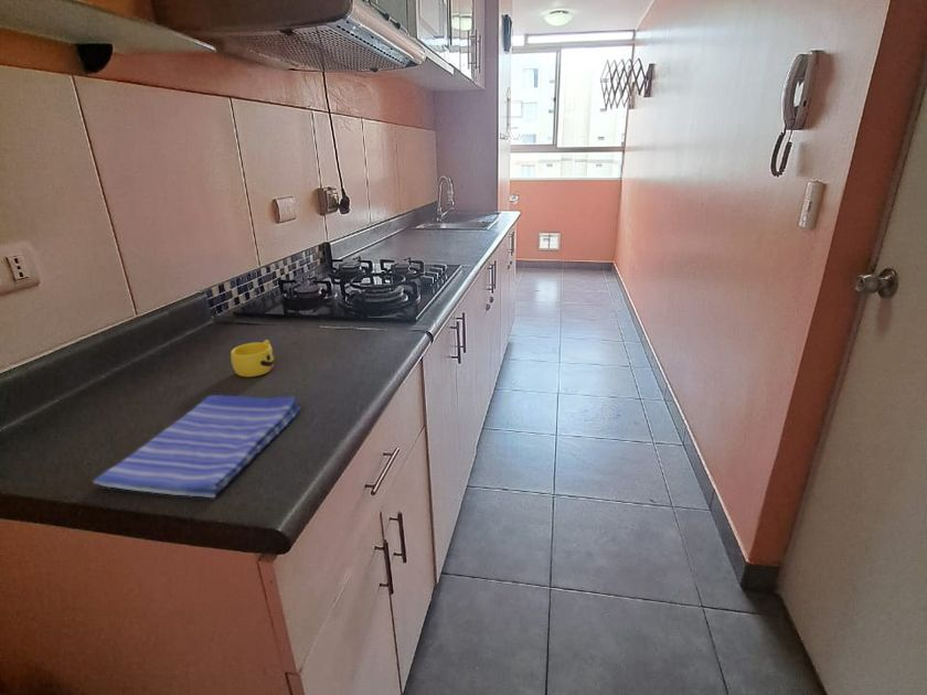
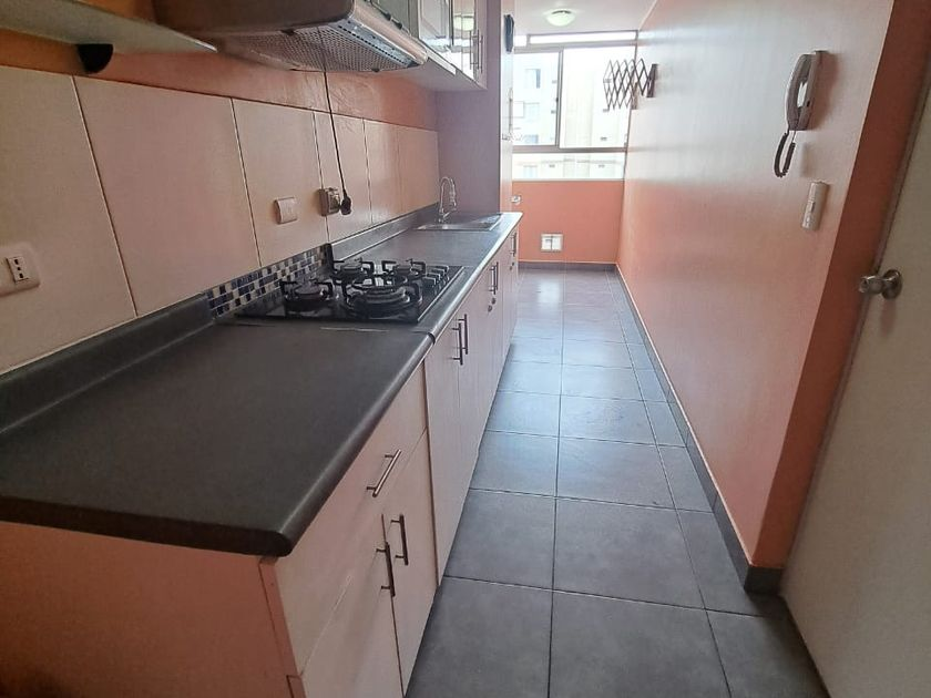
- dish towel (211, 436)
- cup (256, 357)
